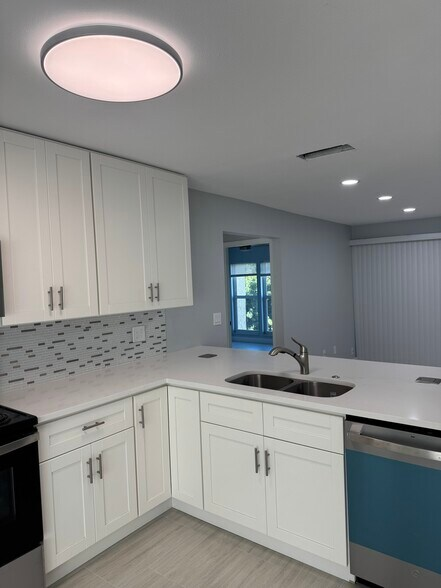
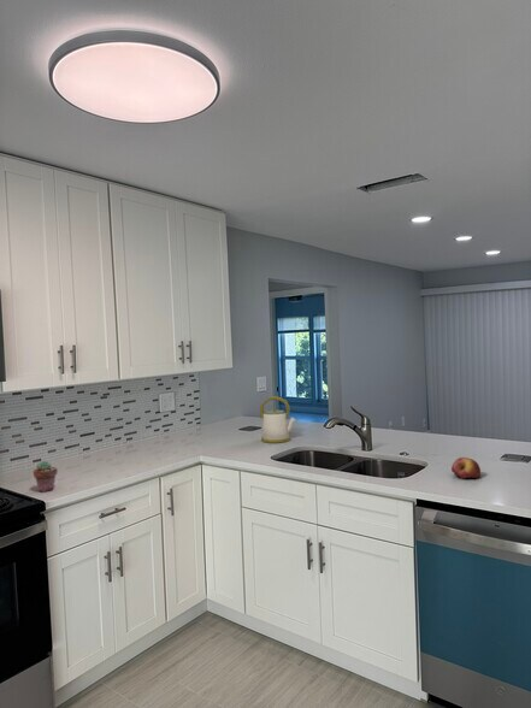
+ potted succulent (45, 474)
+ apple (466, 466)
+ kettle (277, 418)
